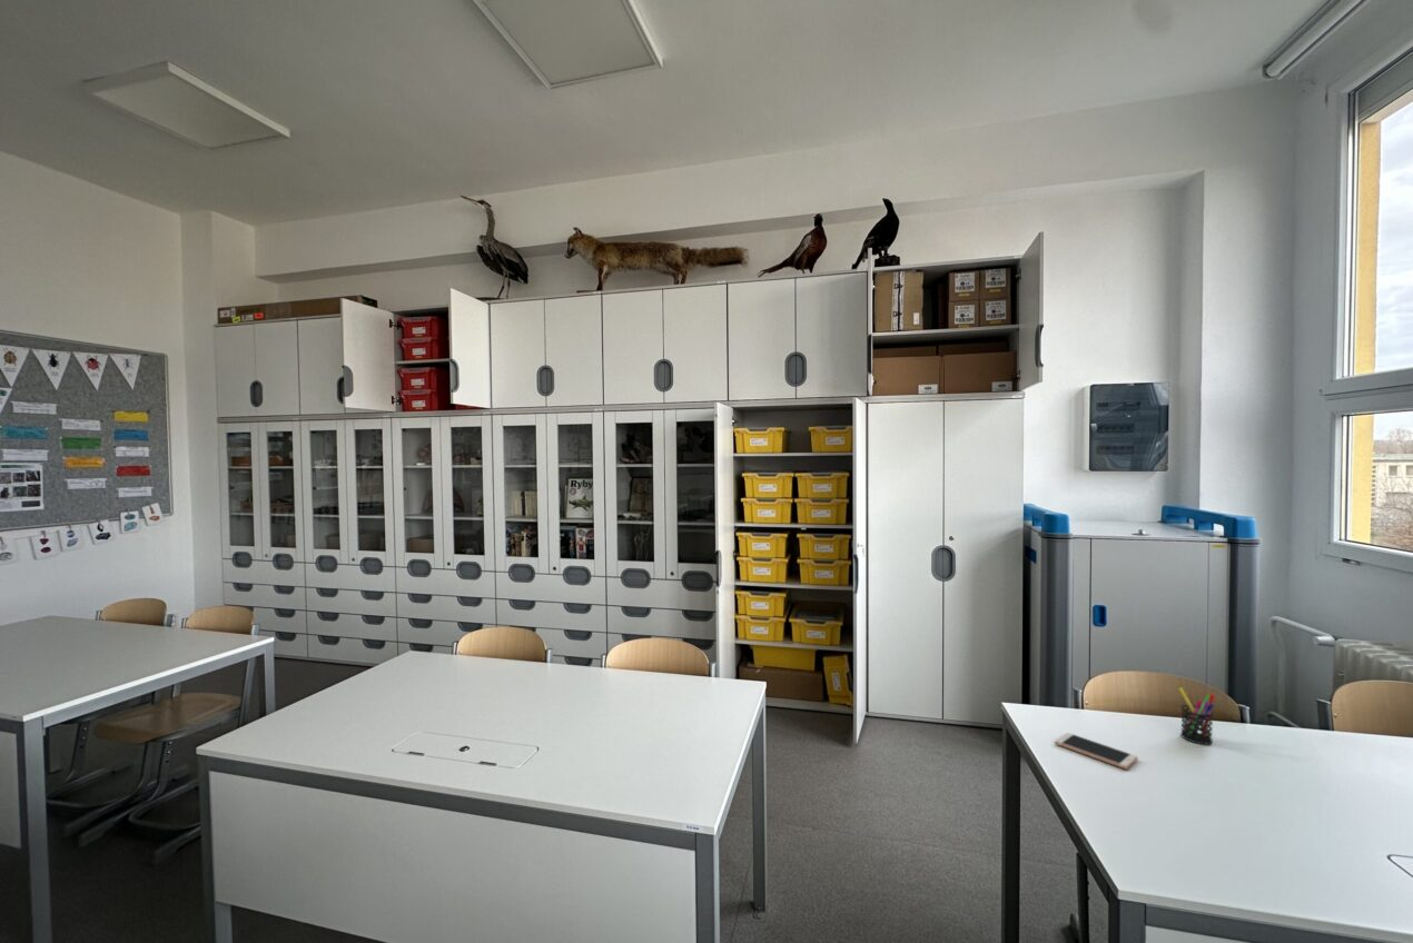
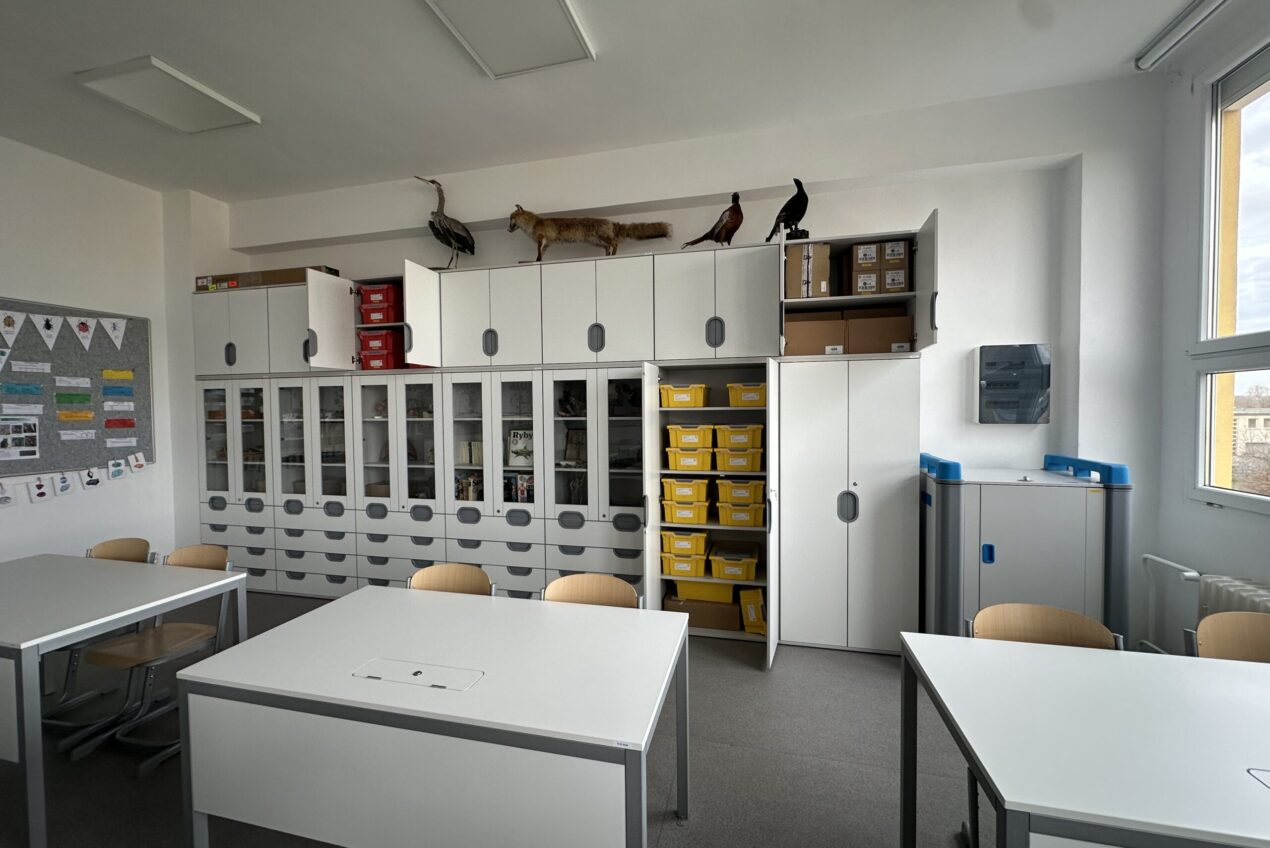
- smartphone (1095, 750)
- pen holder (1199, 714)
